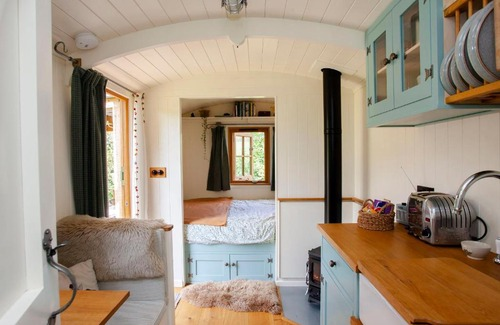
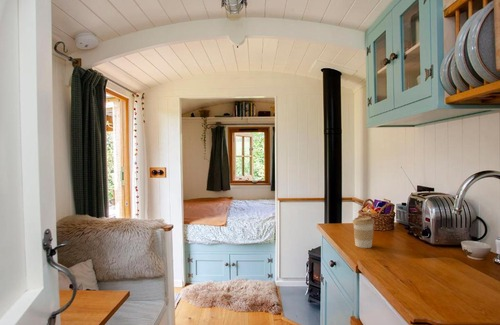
+ coffee cup (363, 231)
